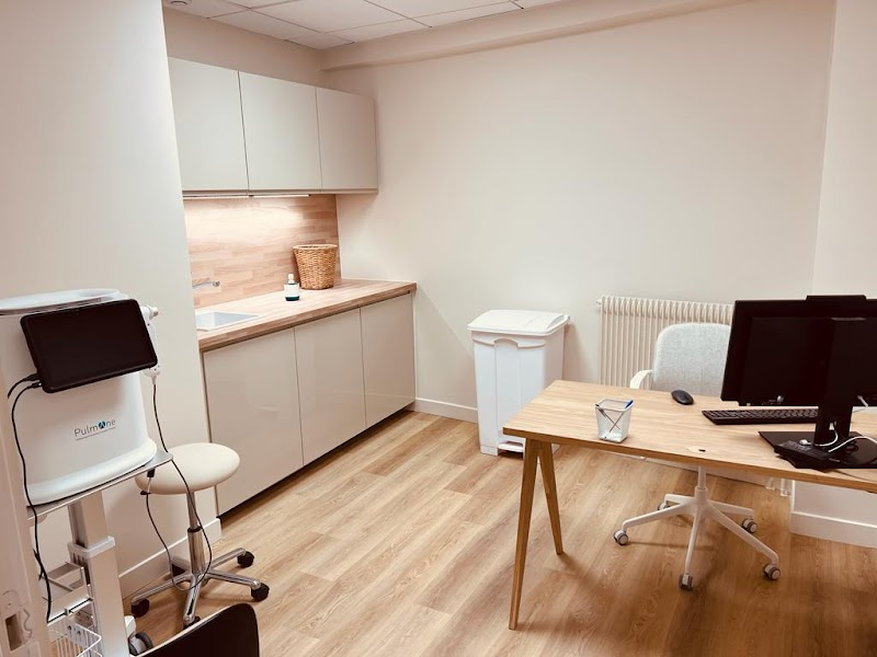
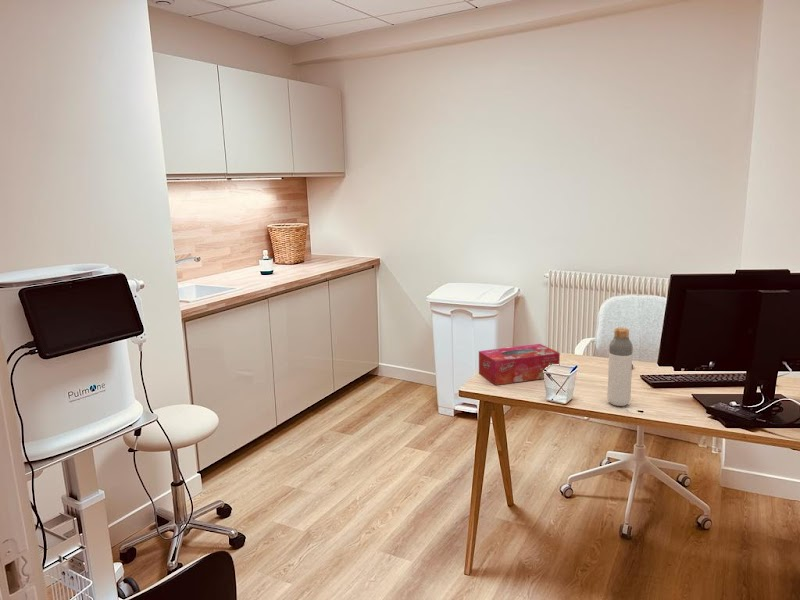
+ tissue box (518, 363)
+ bottle (620, 366)
